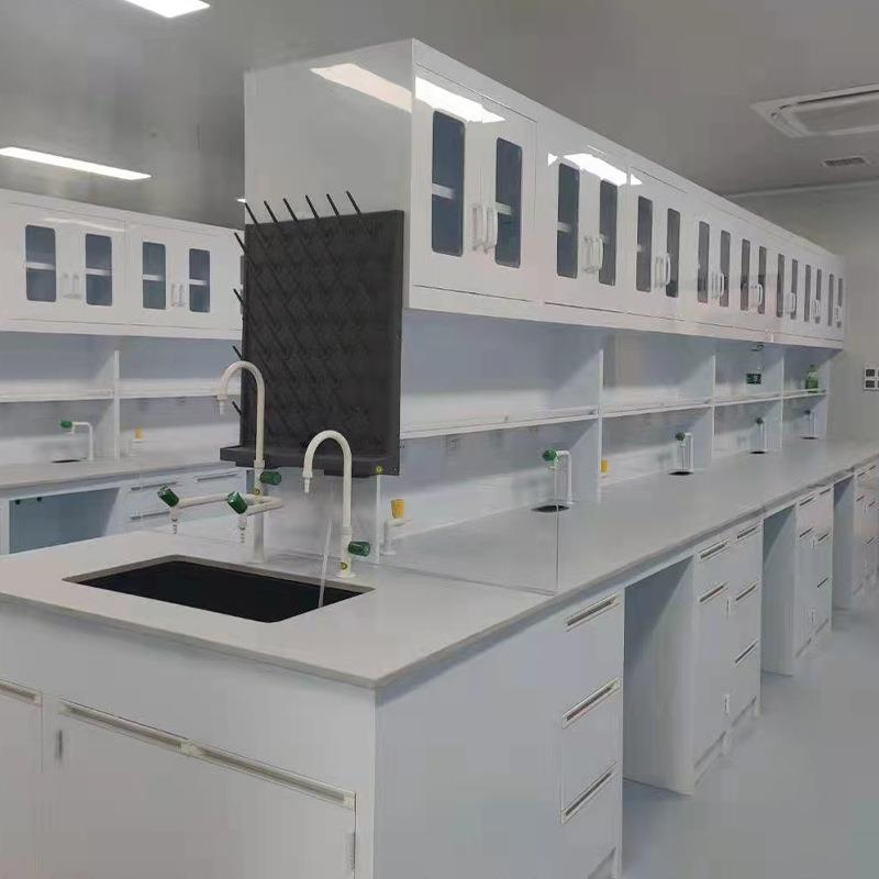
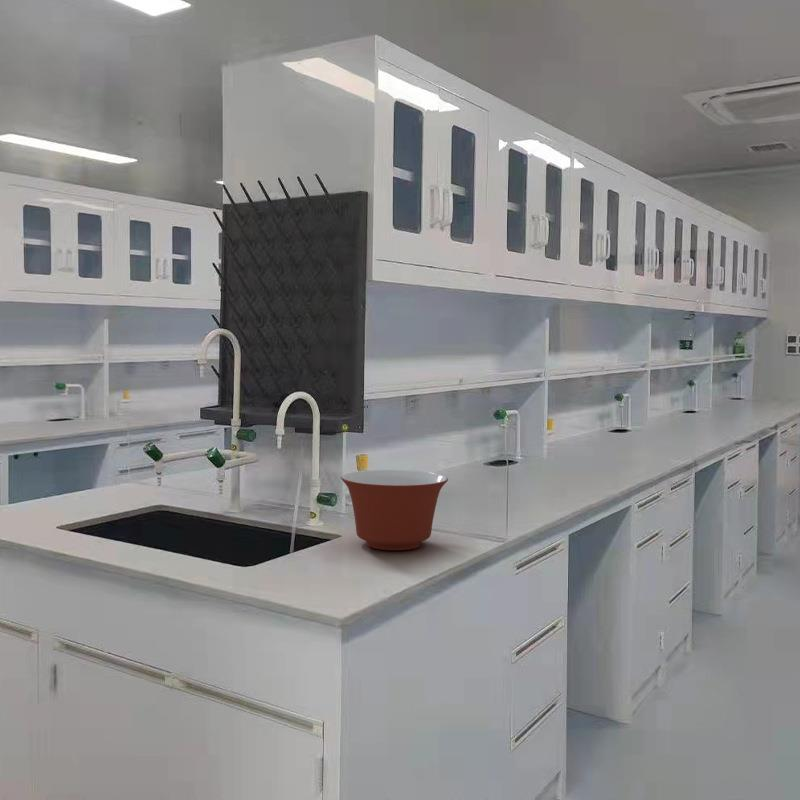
+ mixing bowl (394, 510)
